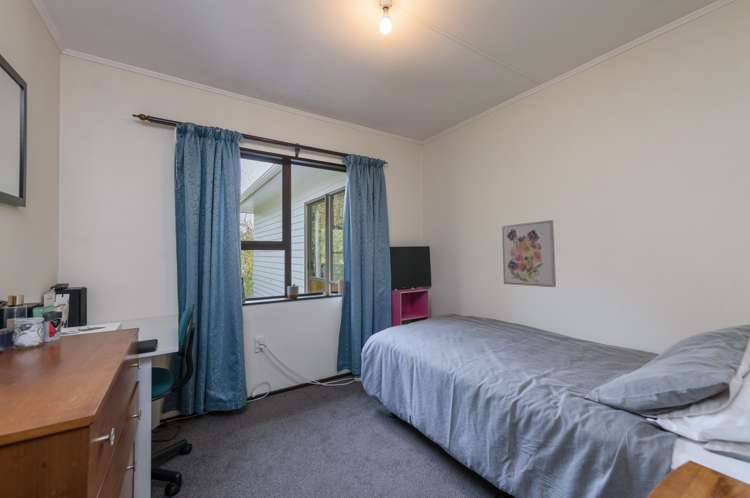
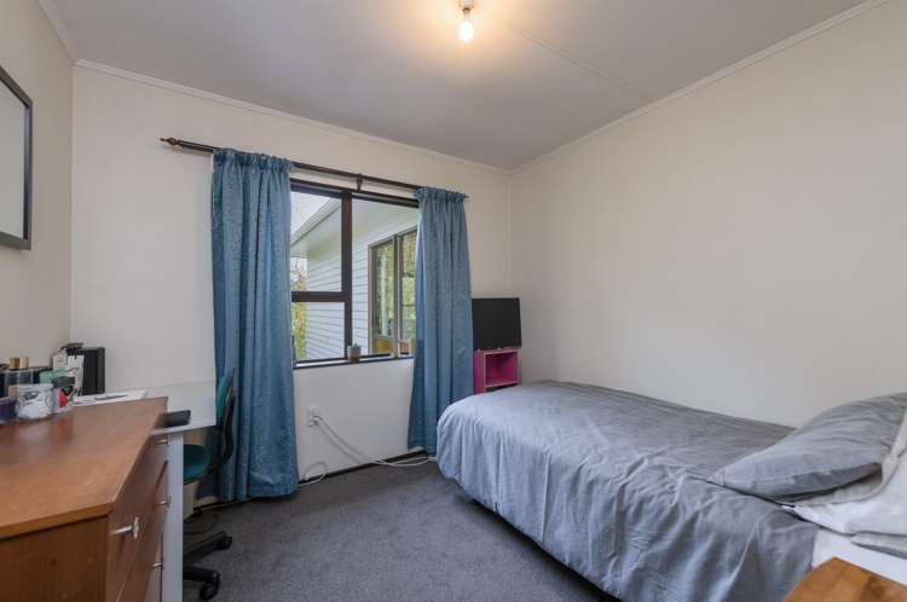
- wall art (526, 254)
